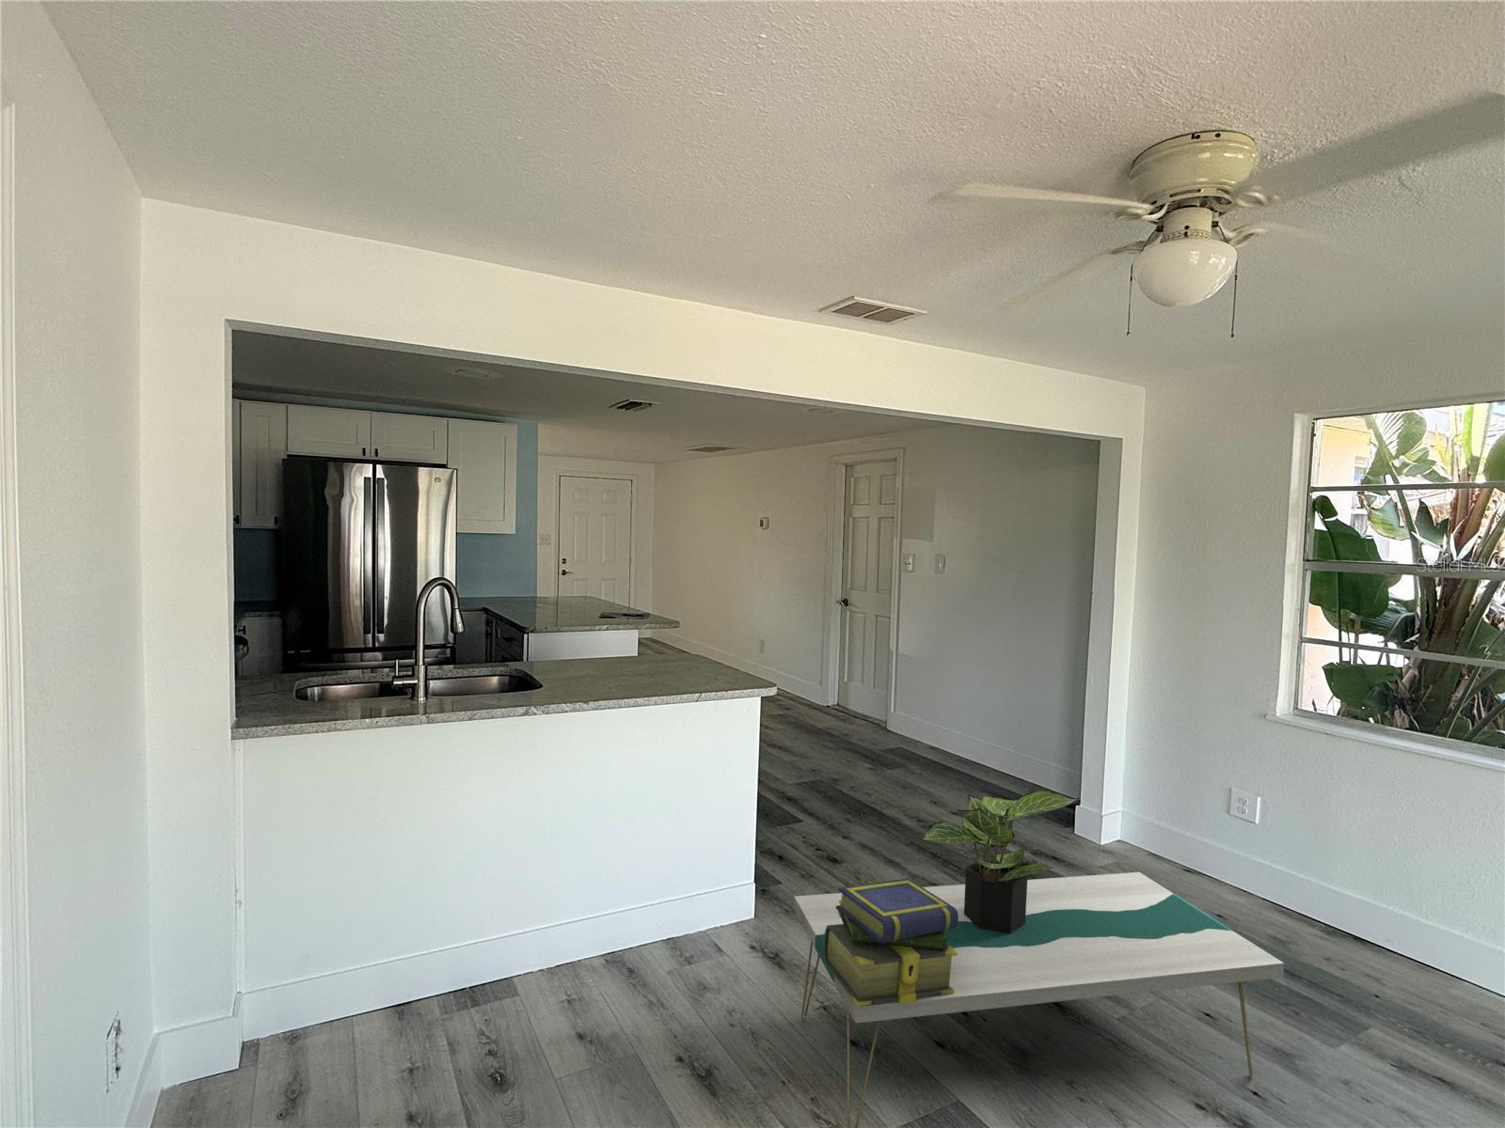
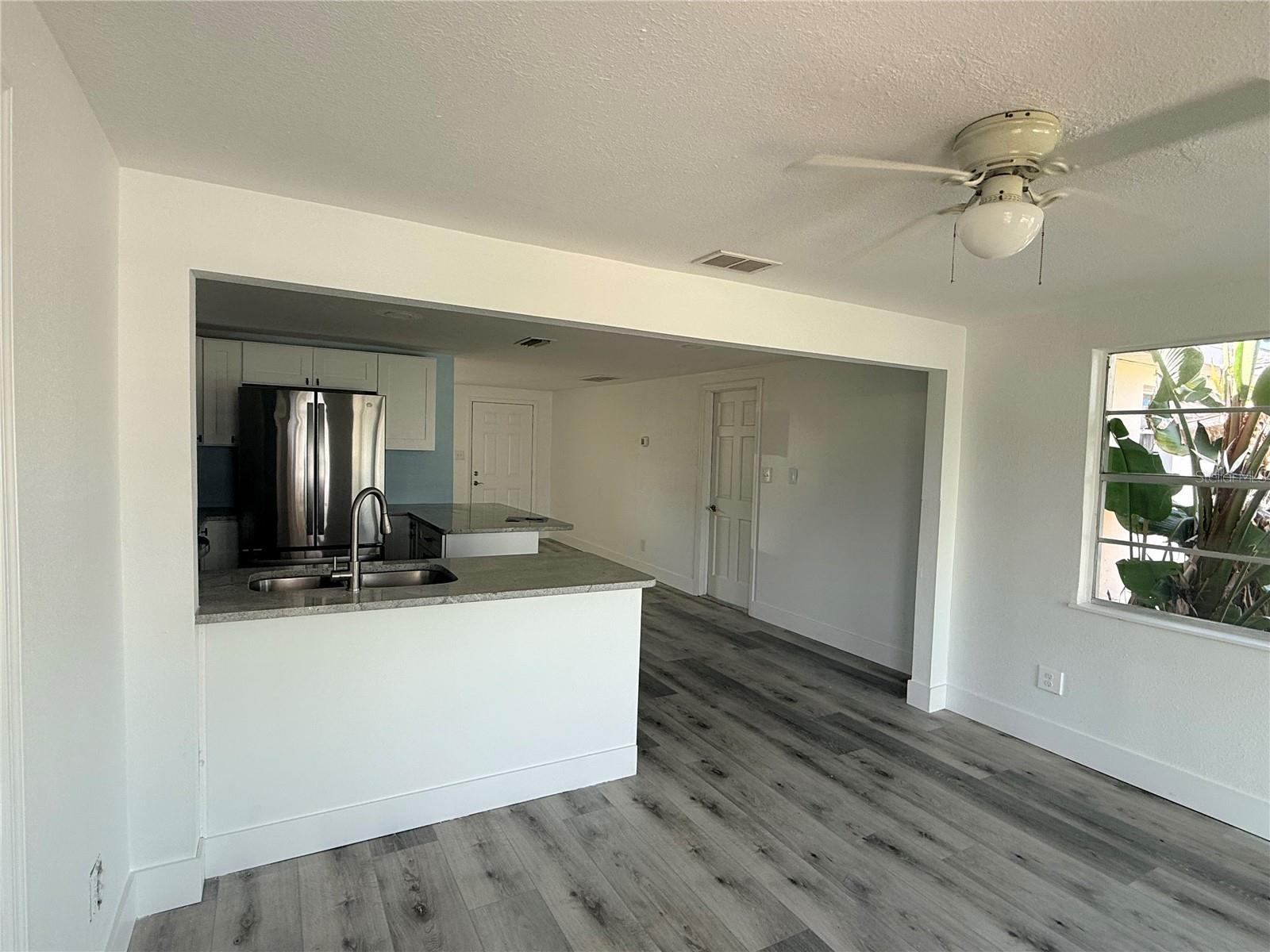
- potted plant (1001, 855)
- stack of books (891, 934)
- coffee table (1019, 987)
